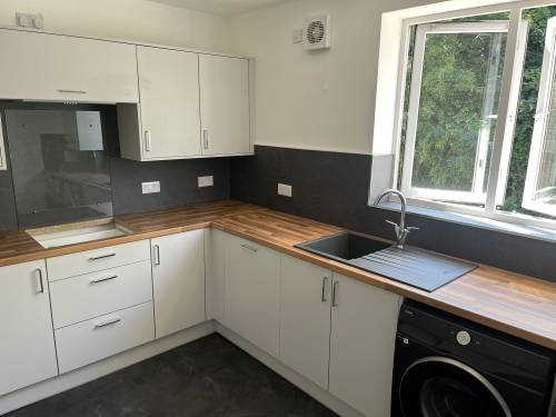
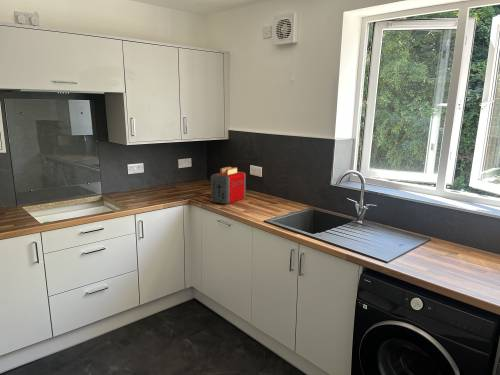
+ toaster (228, 184)
